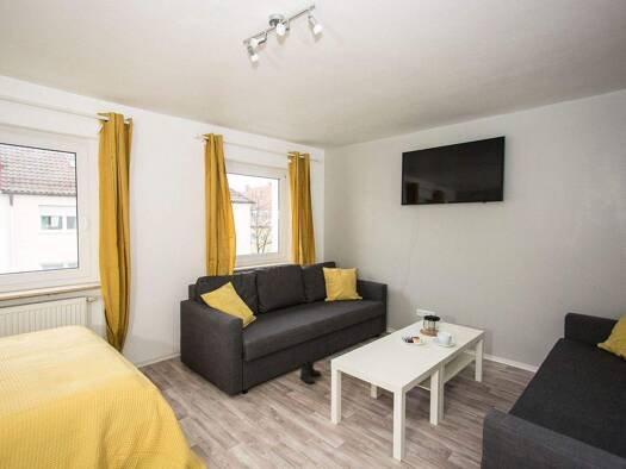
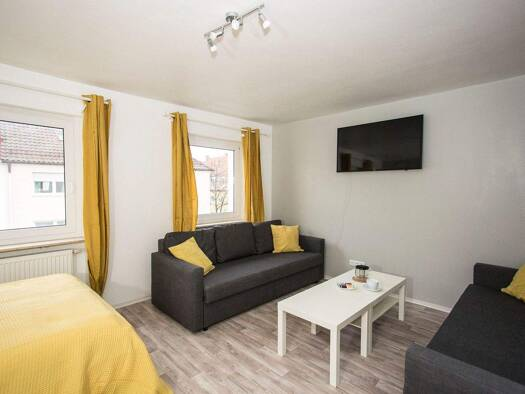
- boots (309, 370)
